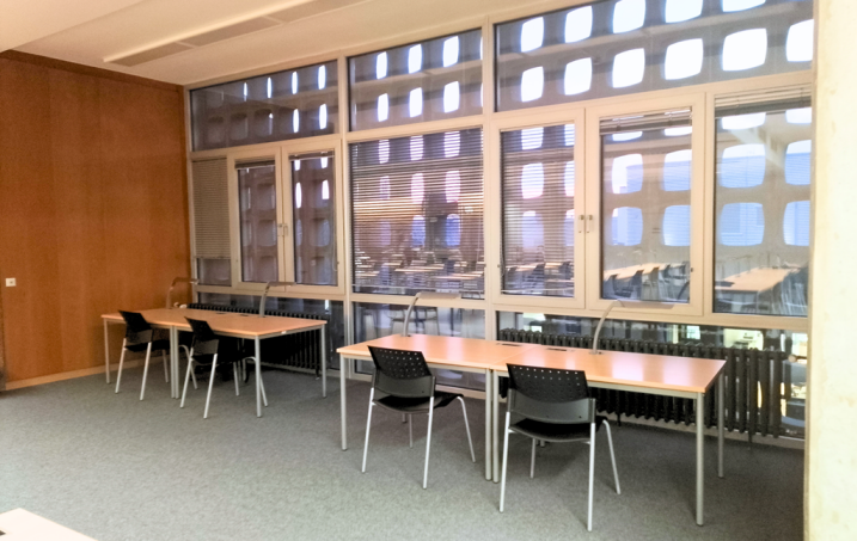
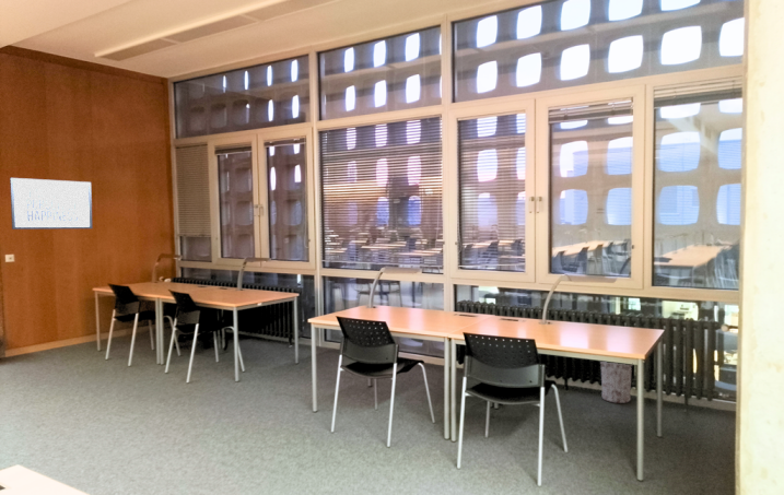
+ trash can (616, 377)
+ mirror (52, 204)
